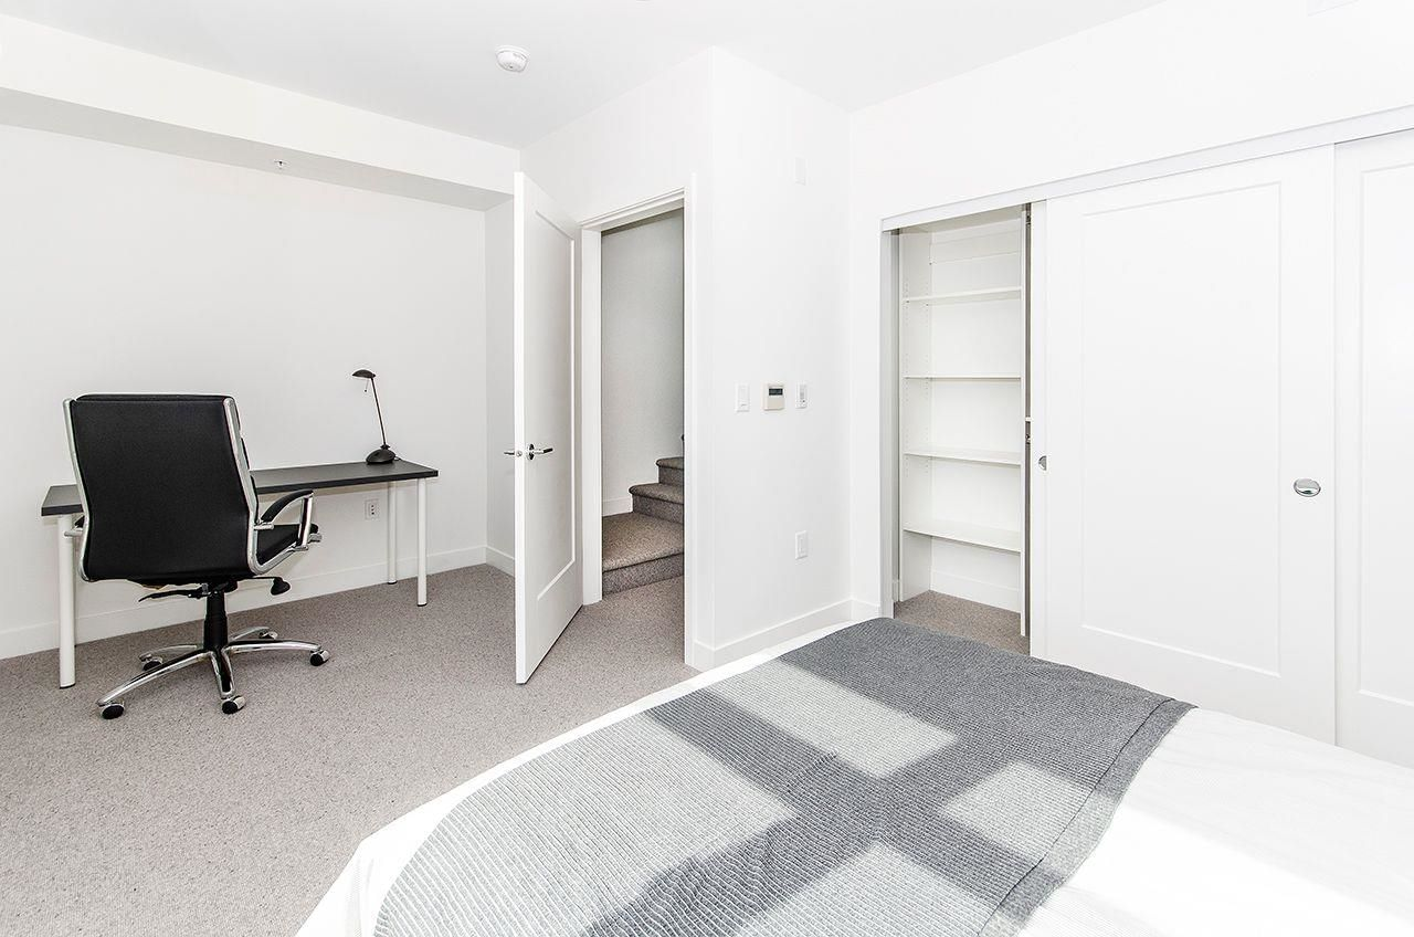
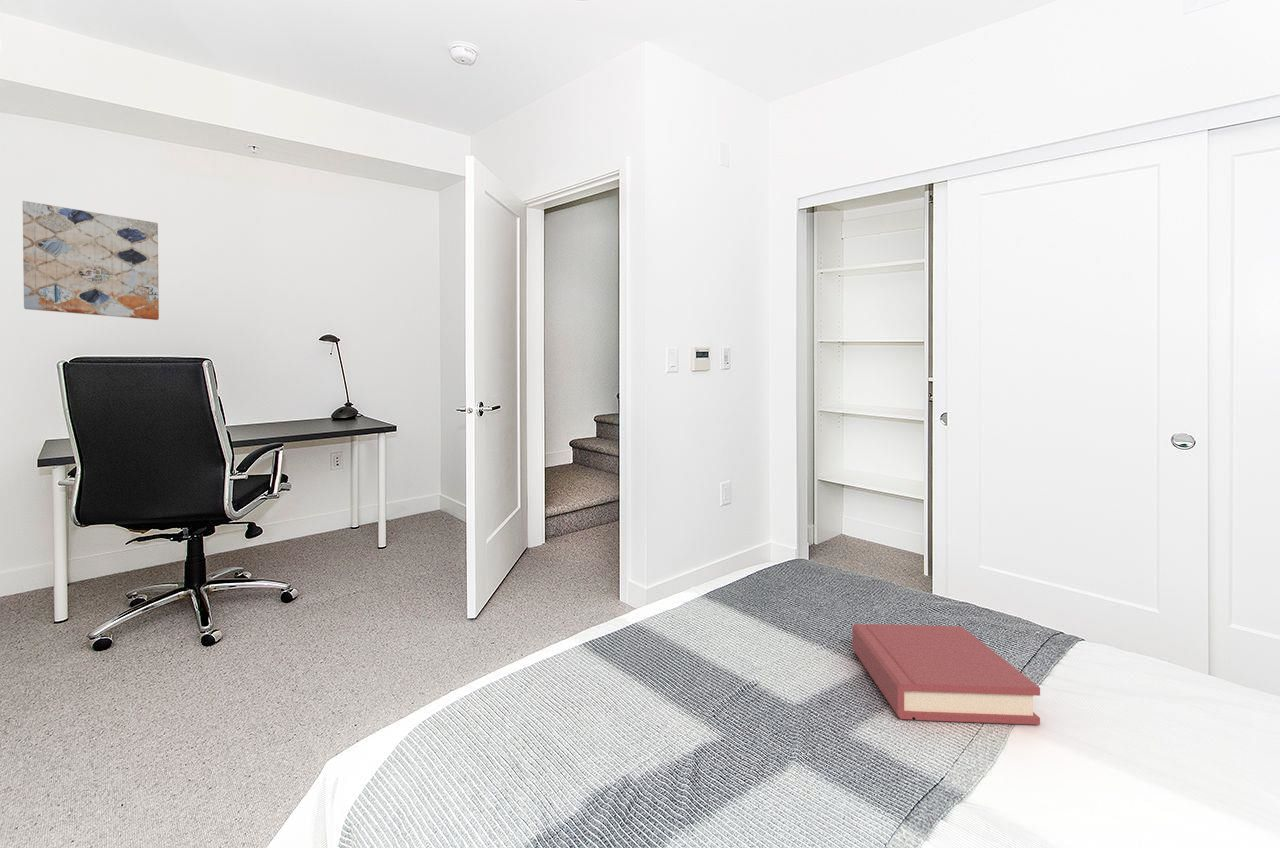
+ hardback book (933, 667)
+ wall art (94, 264)
